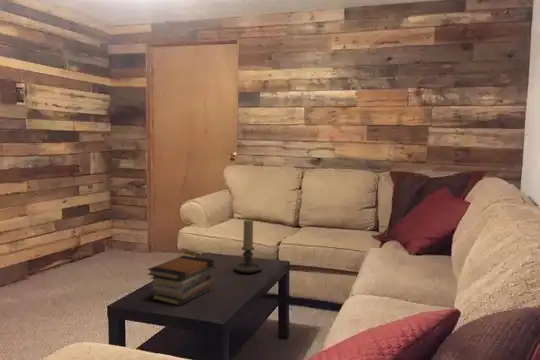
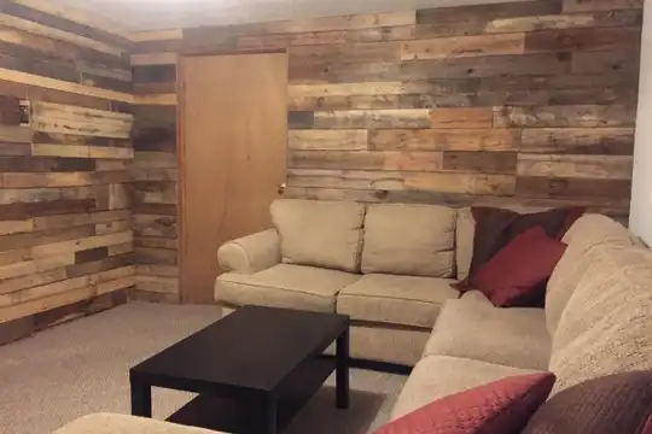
- candle holder (248, 244)
- book stack (182, 279)
